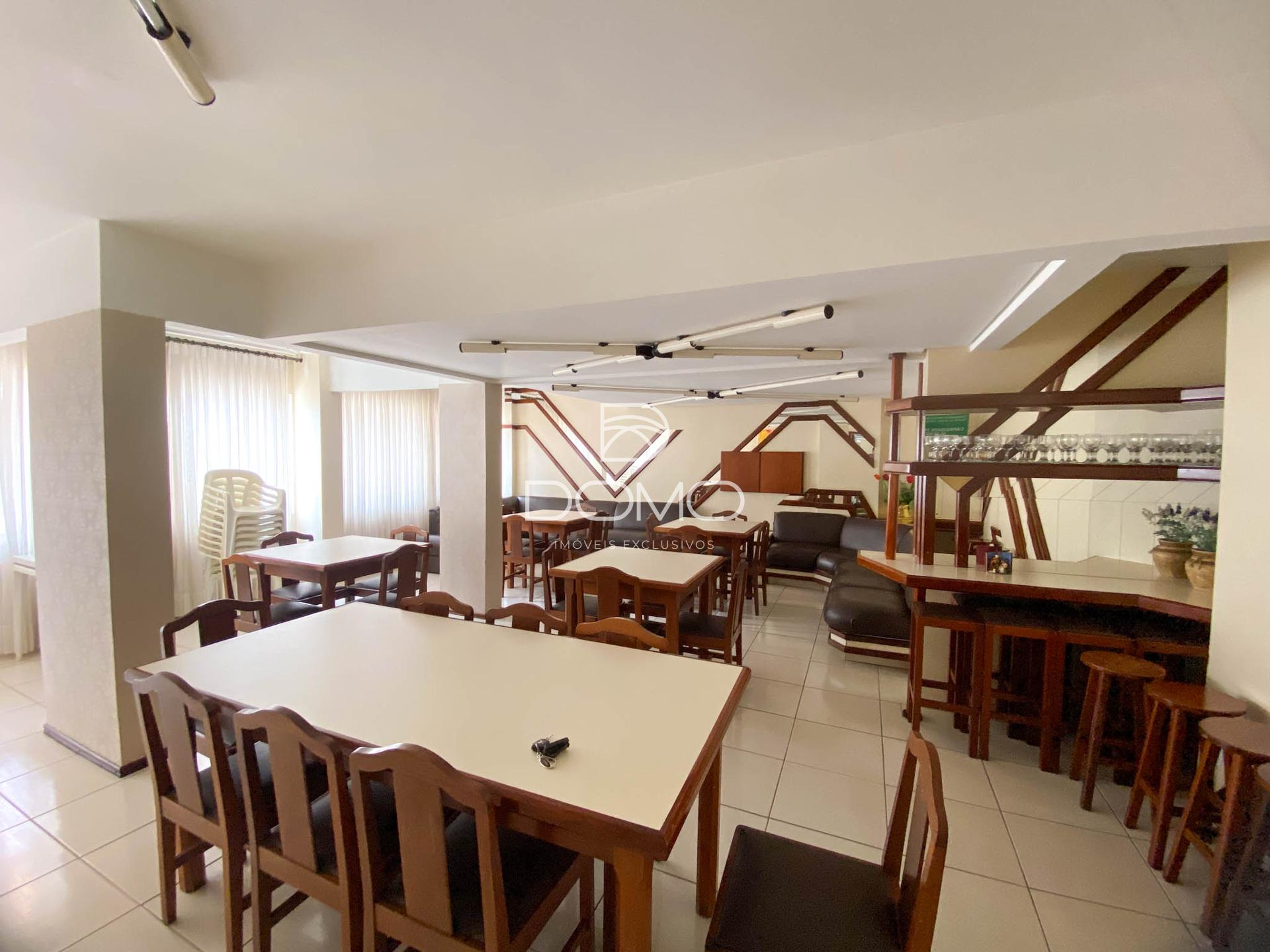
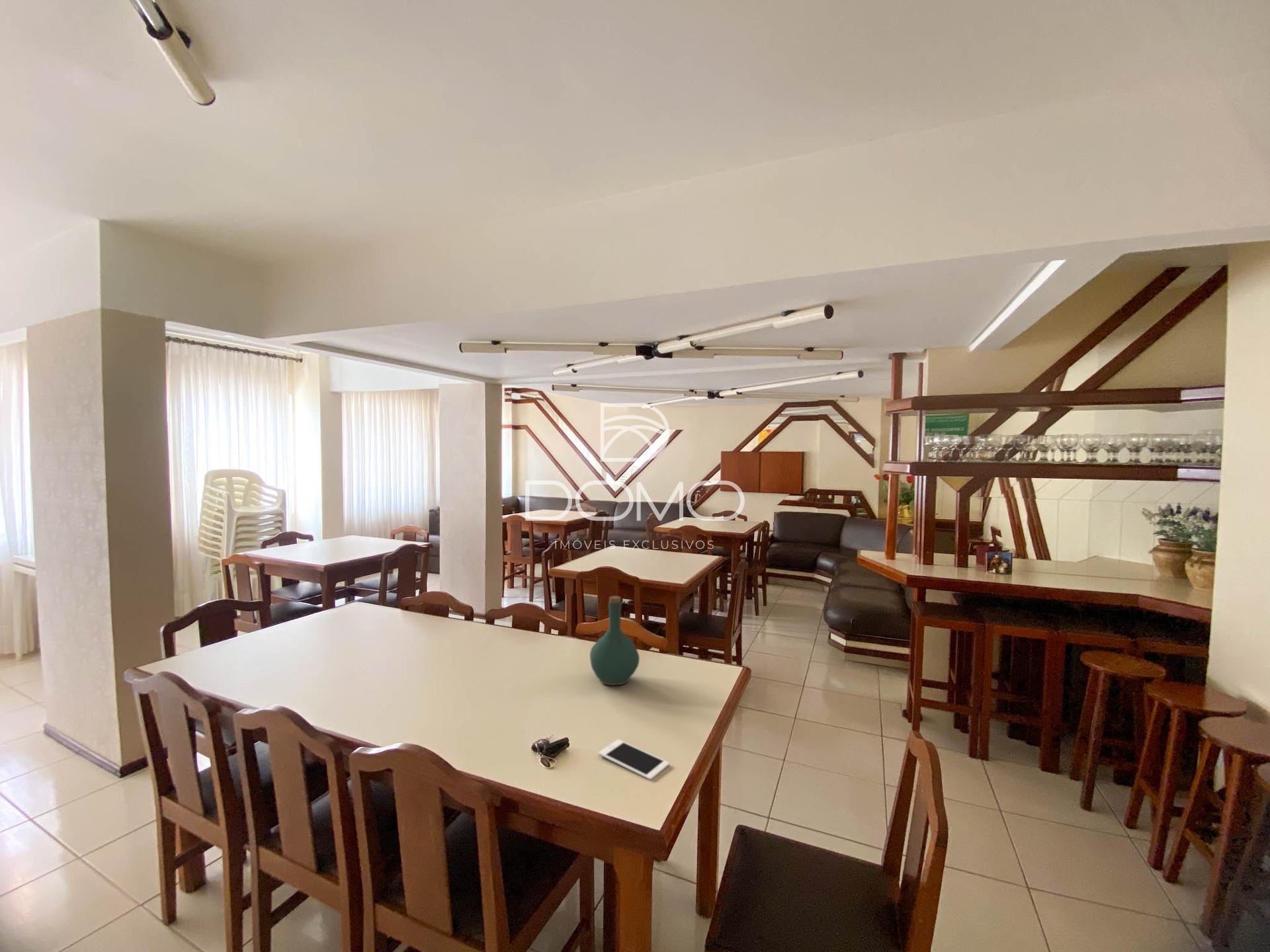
+ cell phone (633, 758)
+ bottle (614, 639)
